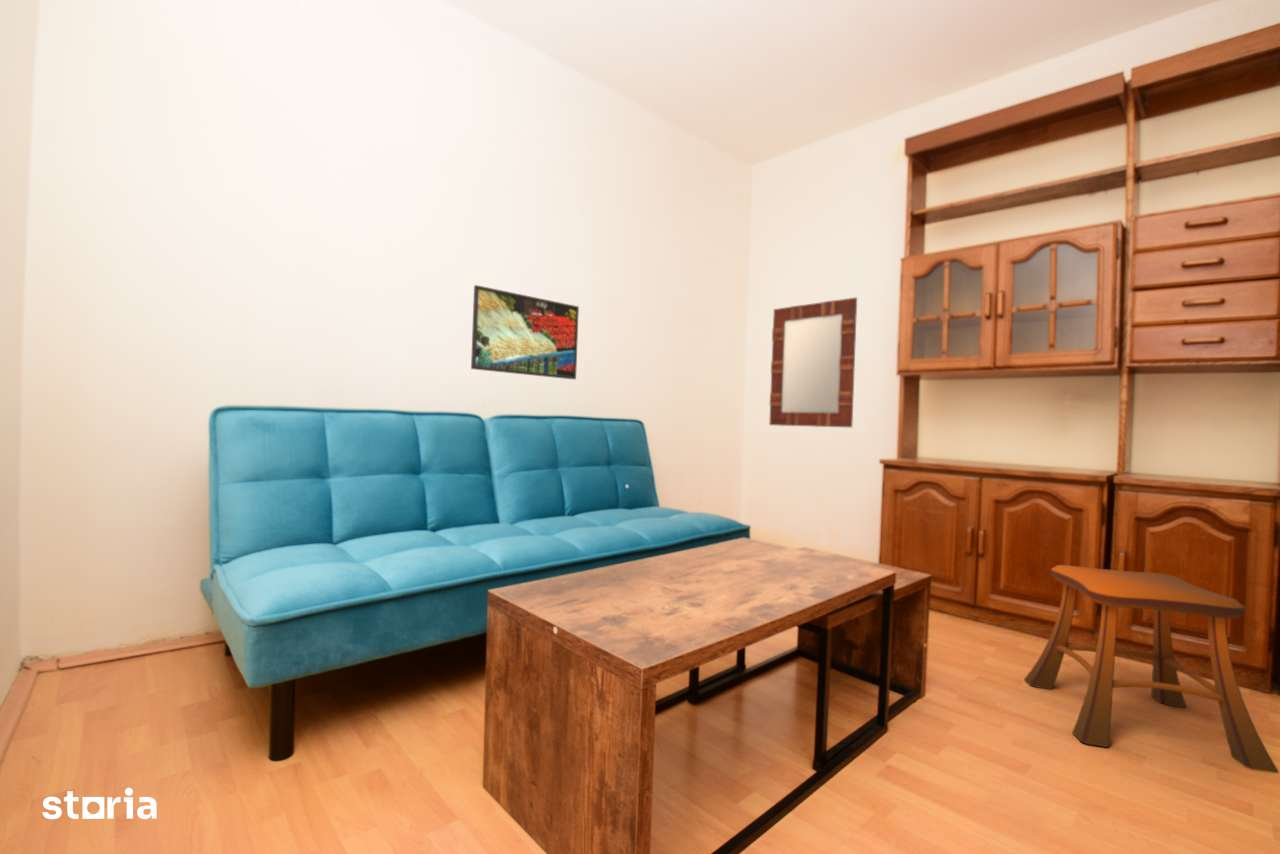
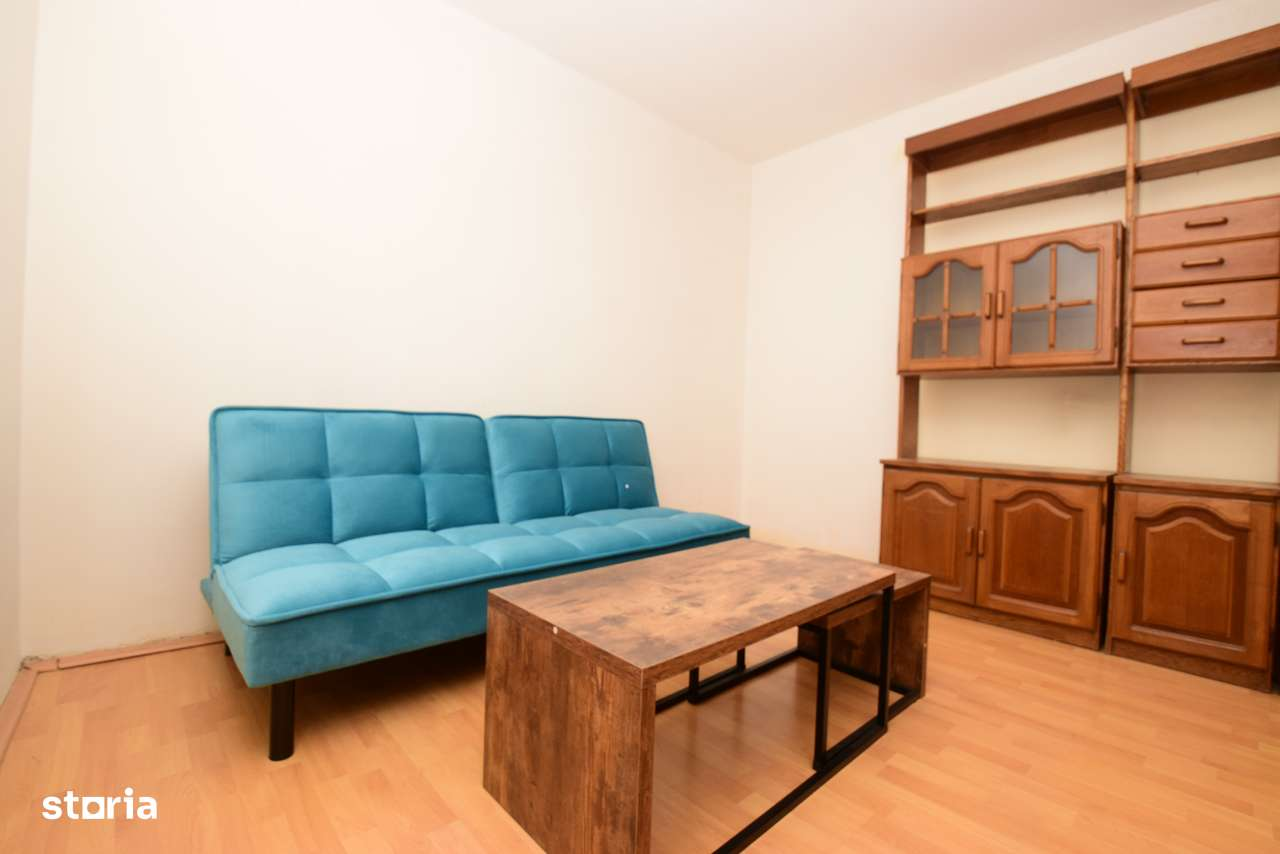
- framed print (528, 335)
- stool (1134, 650)
- home mirror (810, 365)
